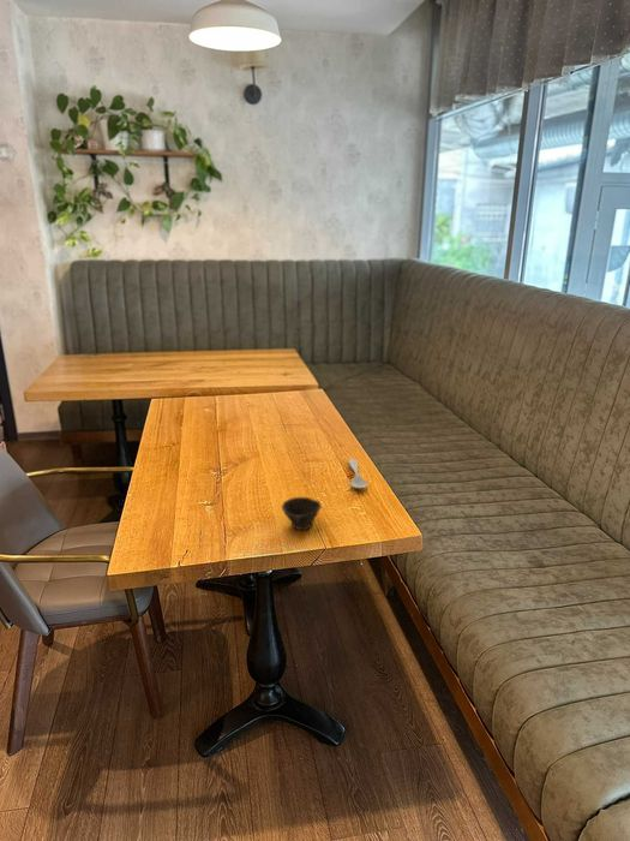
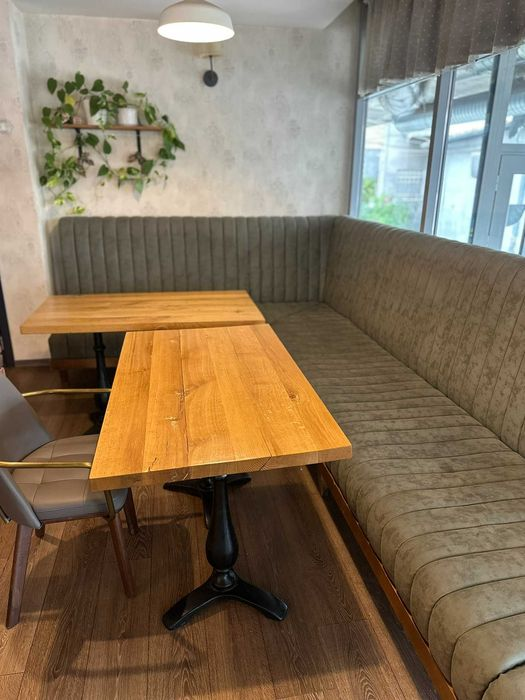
- spoon (355, 472)
- cup (300, 515)
